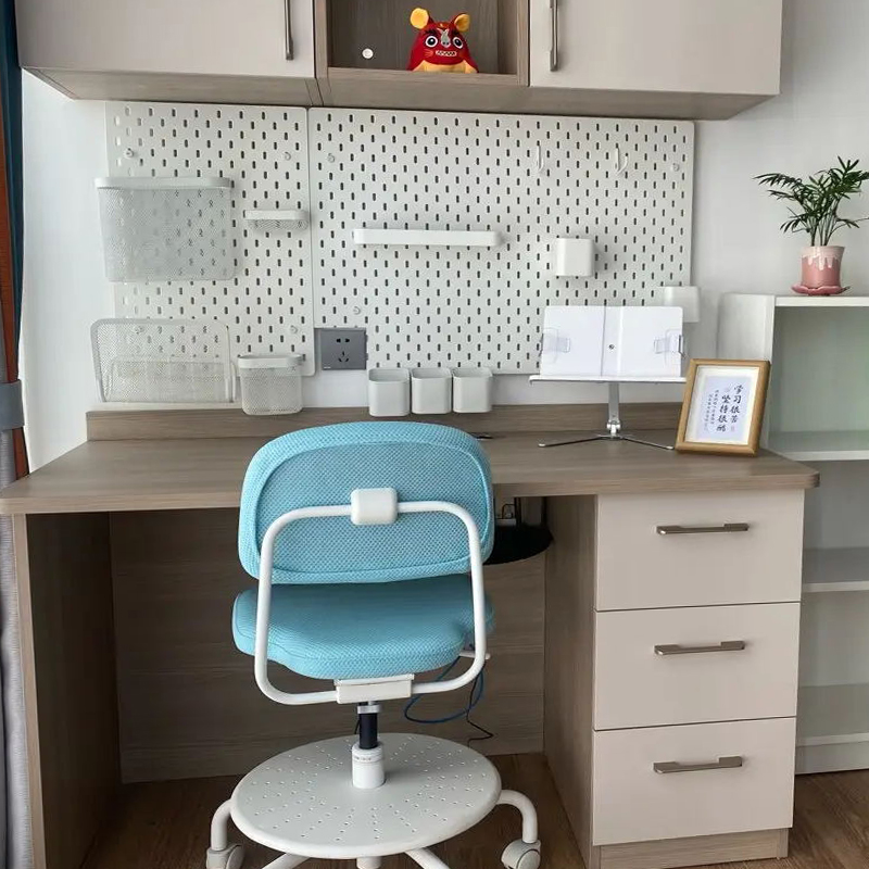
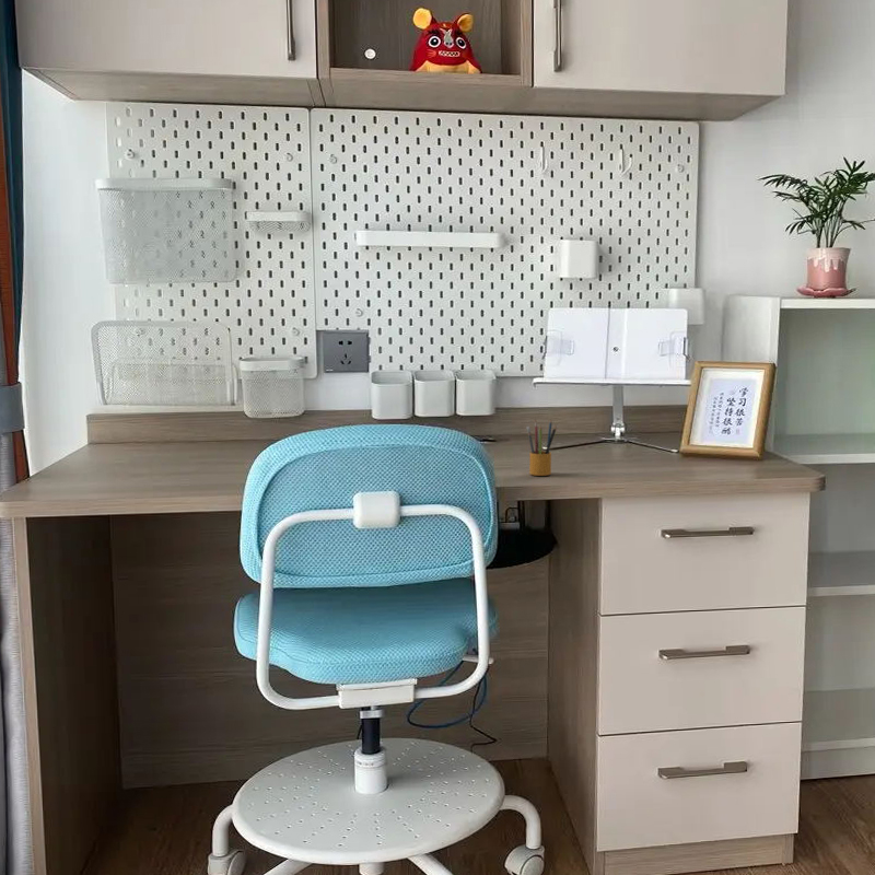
+ pencil box (540, 447)
